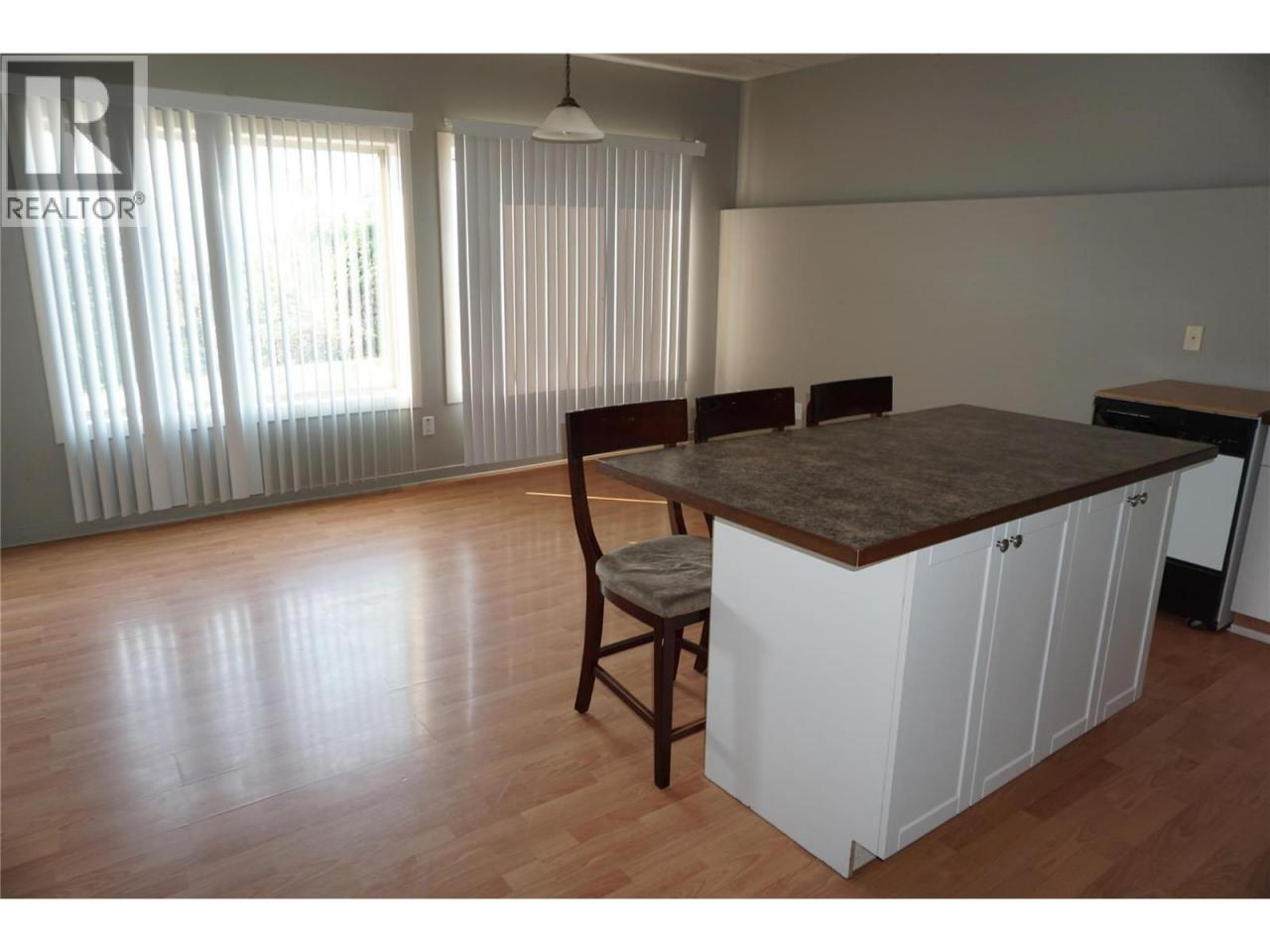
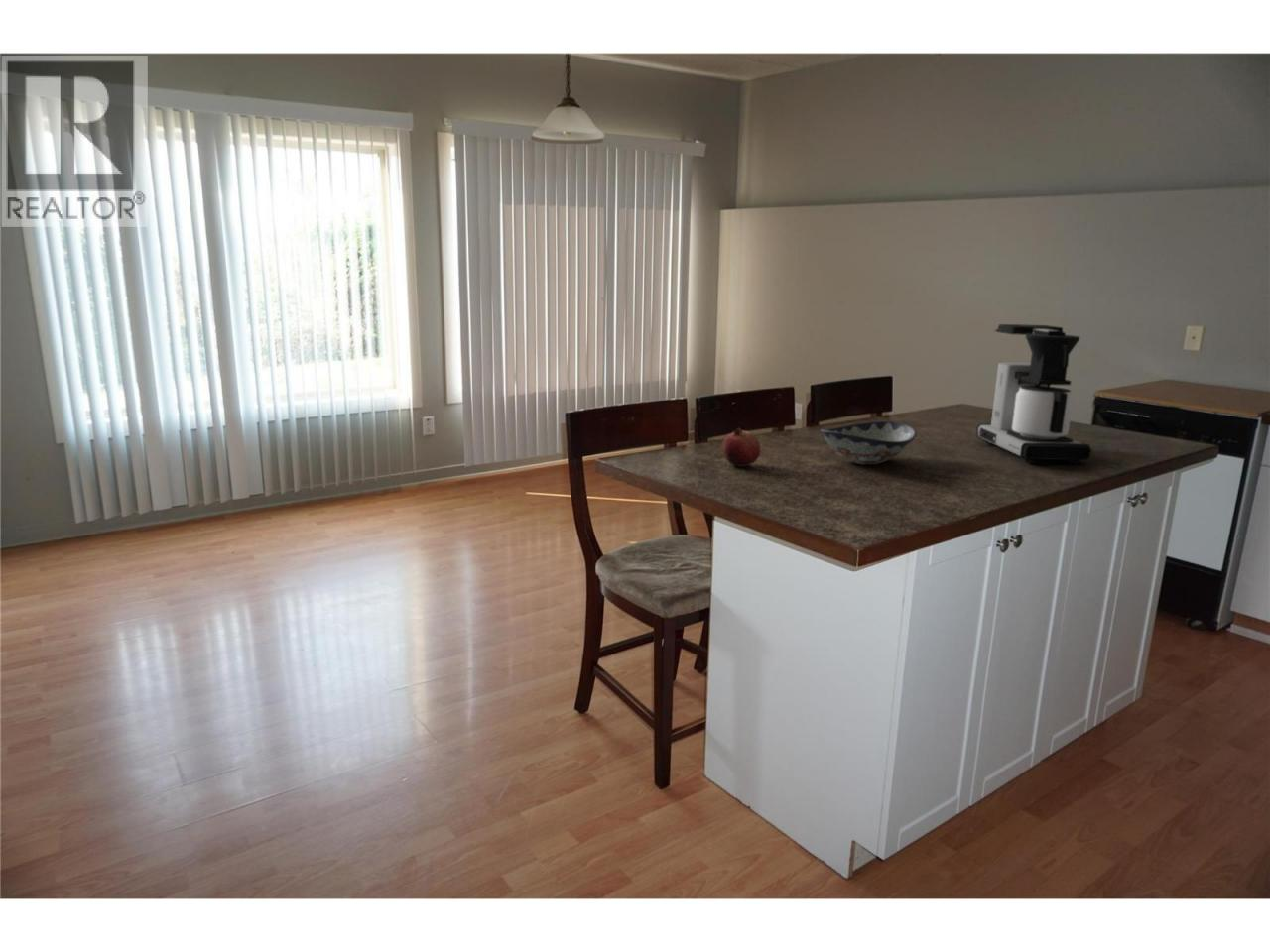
+ decorative bowl (867, 443)
+ fruit (741, 446)
+ coffee maker (1036, 391)
